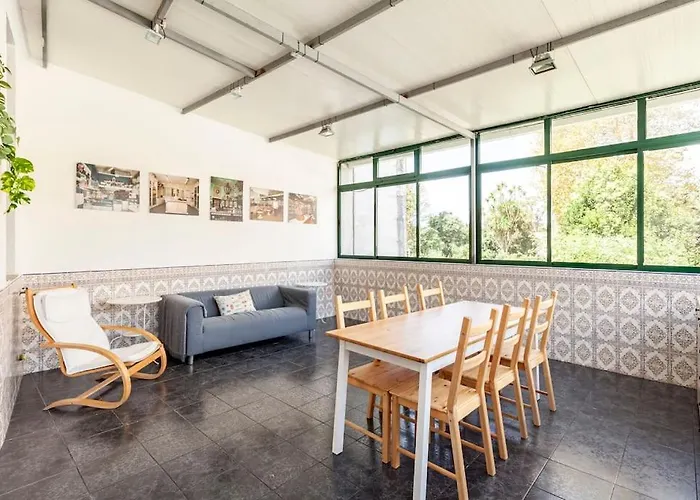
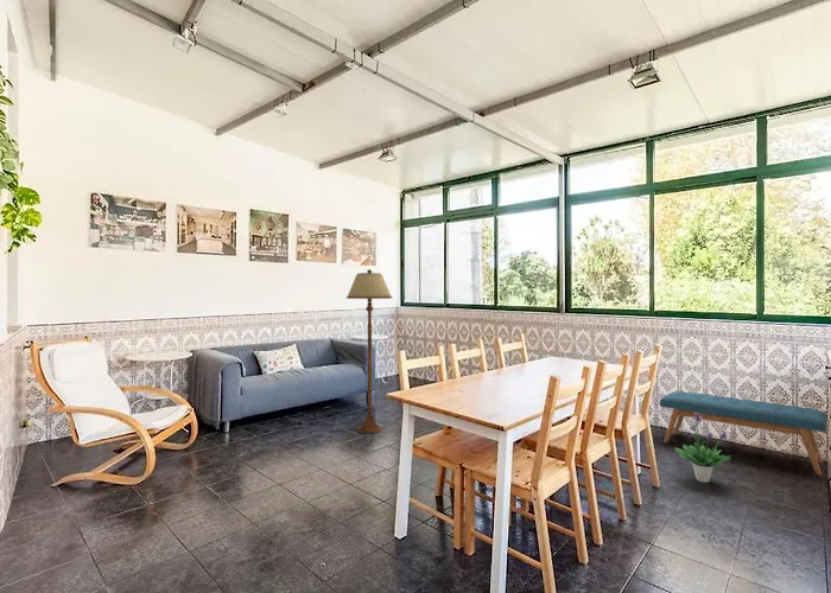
+ potted plant (703, 446)
+ floor lamp (369, 349)
+ bench (738, 425)
